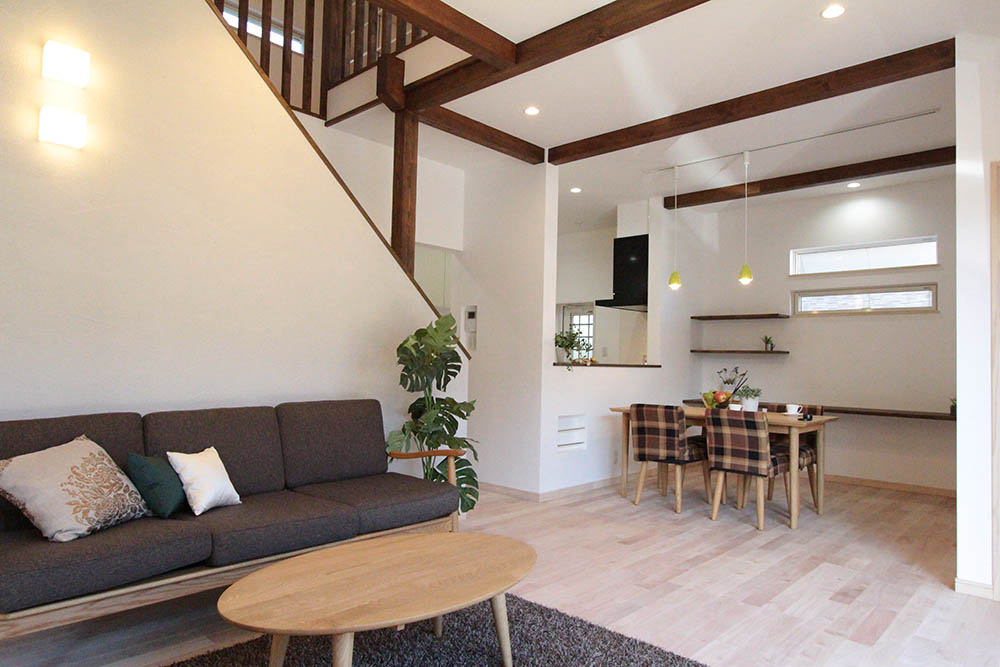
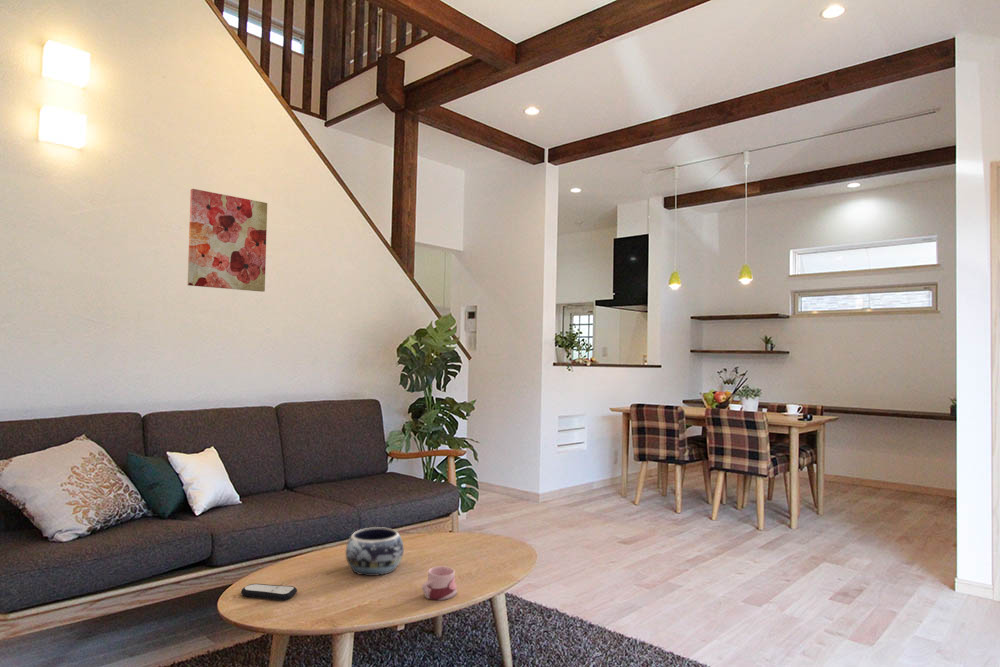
+ wall art (229, 242)
+ remote control (268, 591)
+ decorative bowl (374, 550)
+ mug (438, 583)
